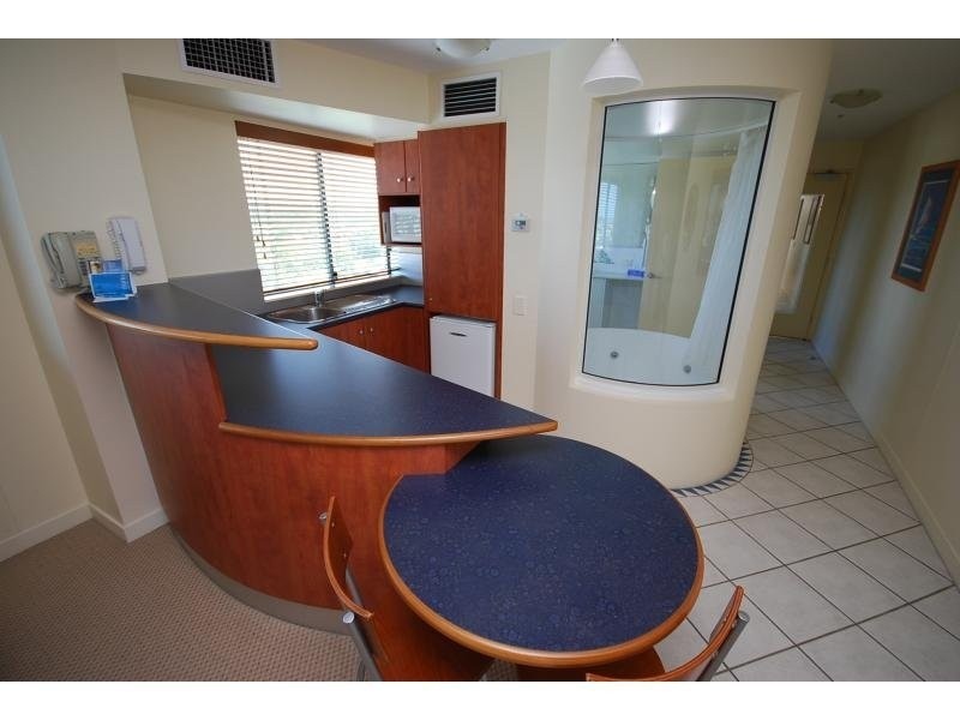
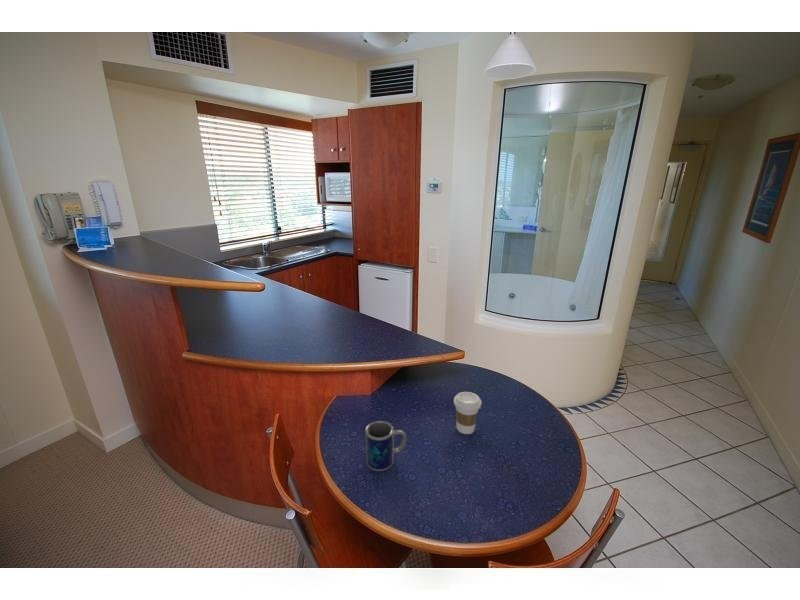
+ coffee cup (466, 413)
+ mug (386, 444)
